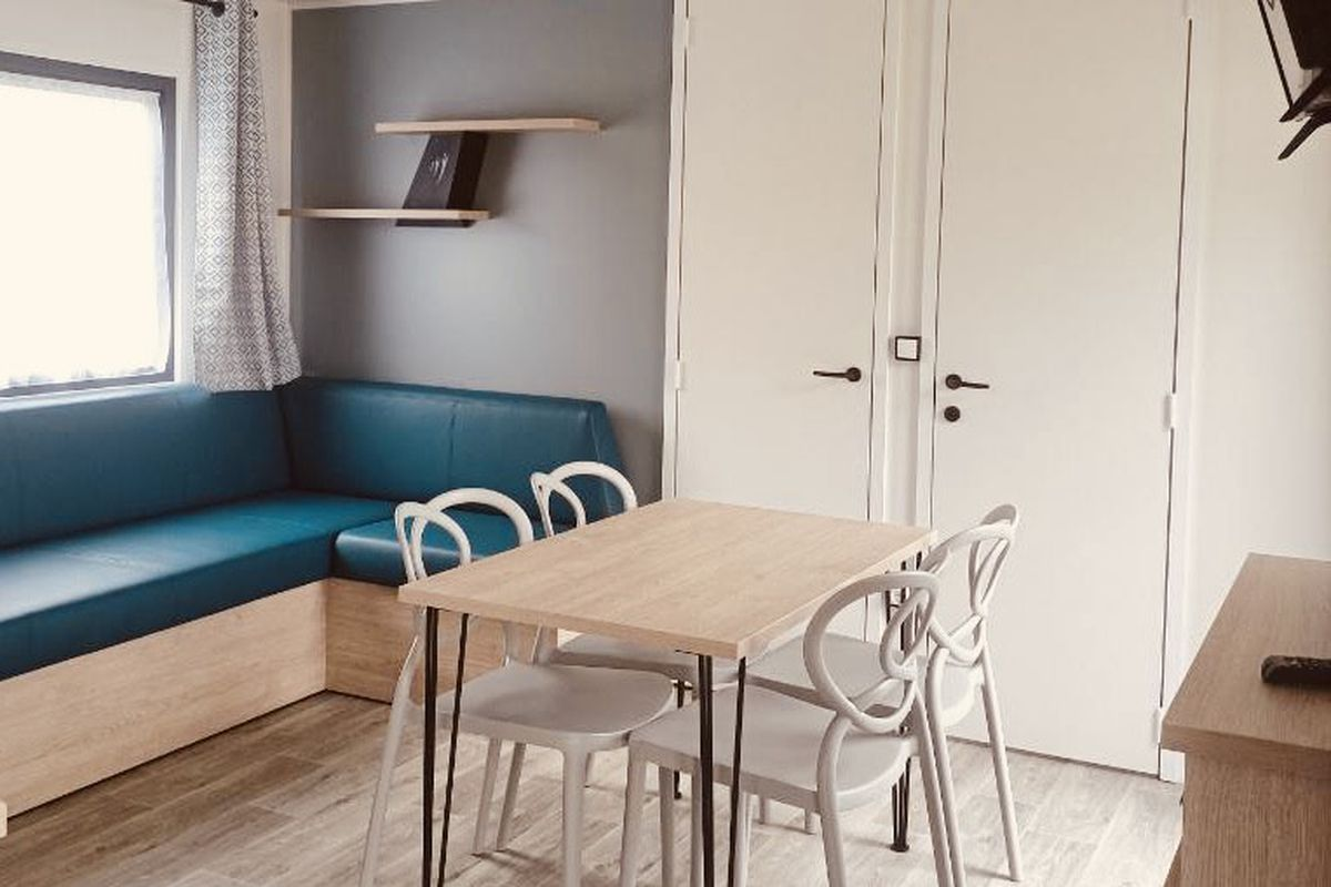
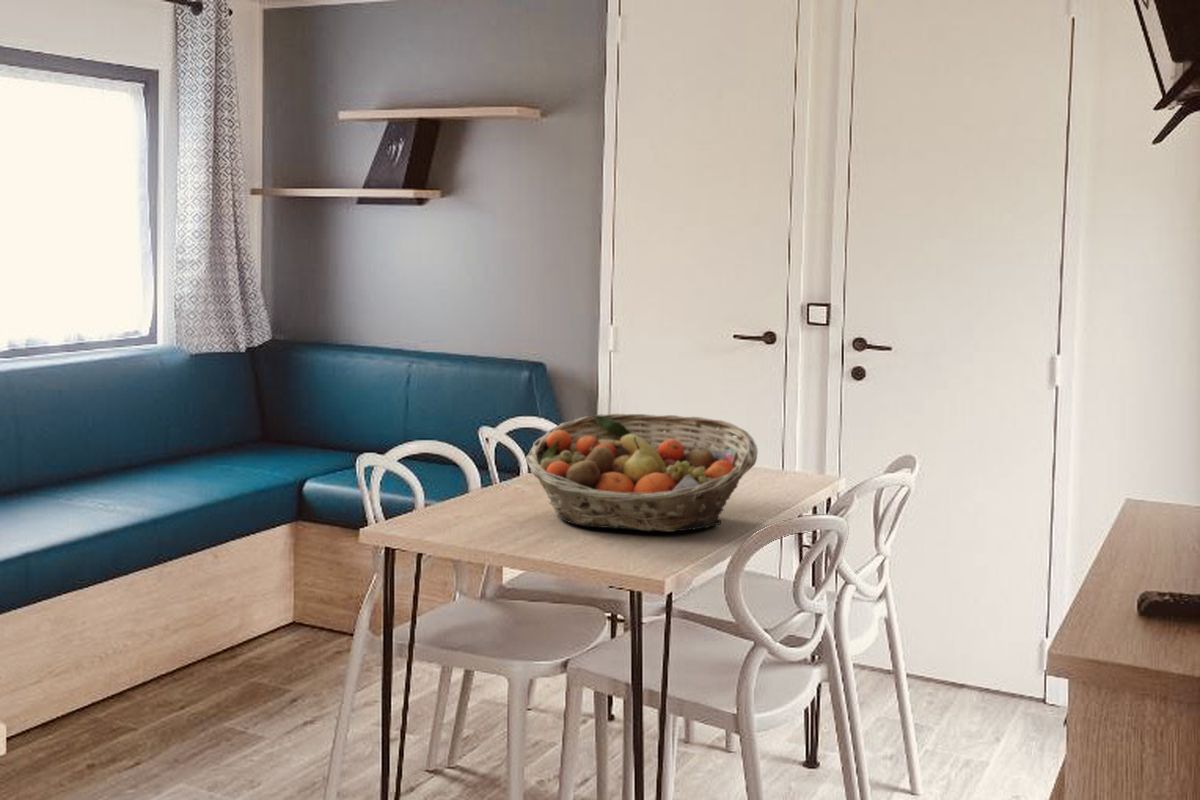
+ fruit basket (640, 470)
